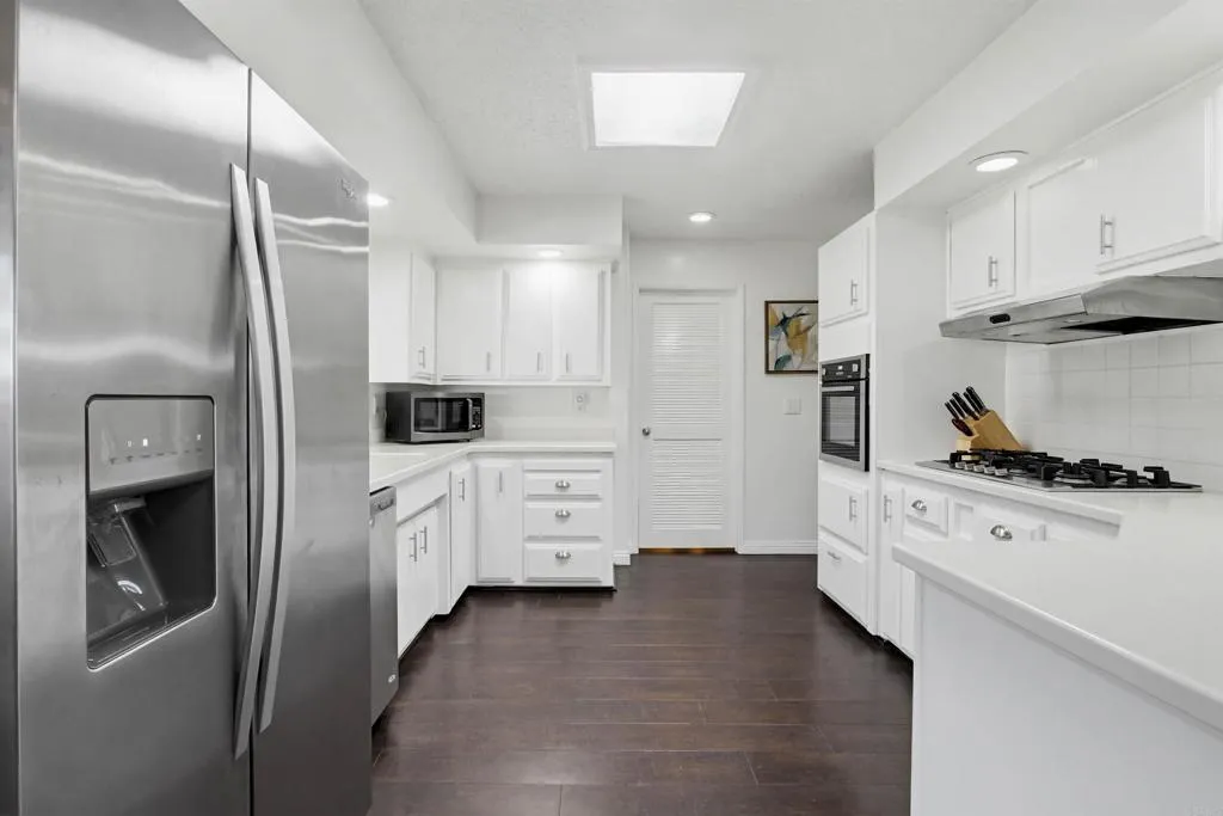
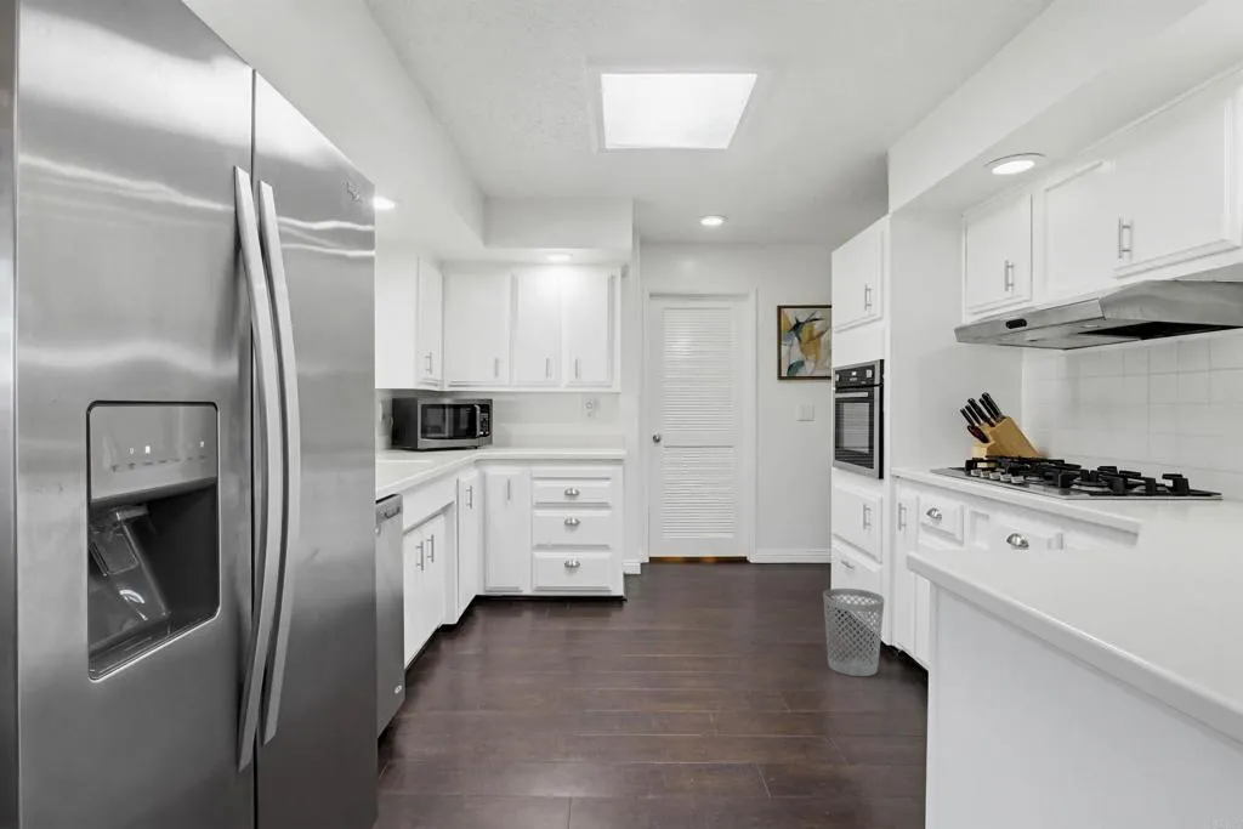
+ wastebasket (853, 631)
